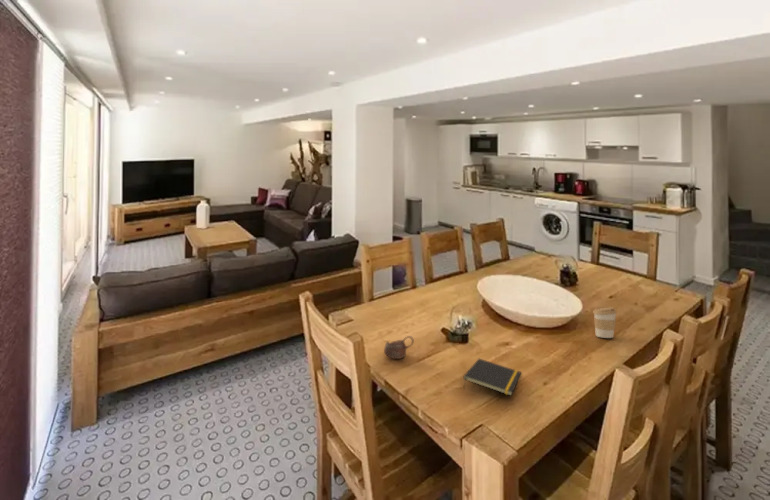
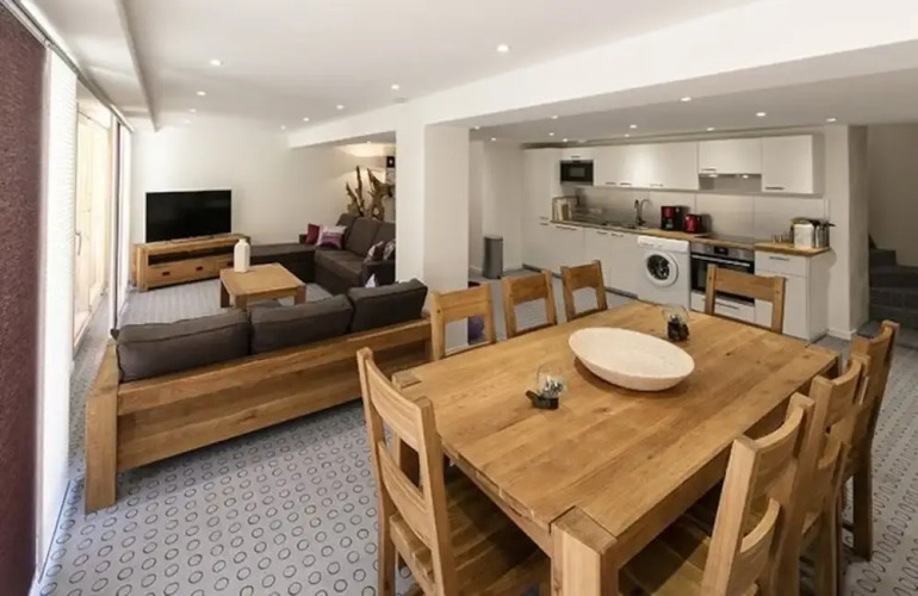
- coffee cup (604, 321)
- notepad (493, 375)
- cup (397, 347)
